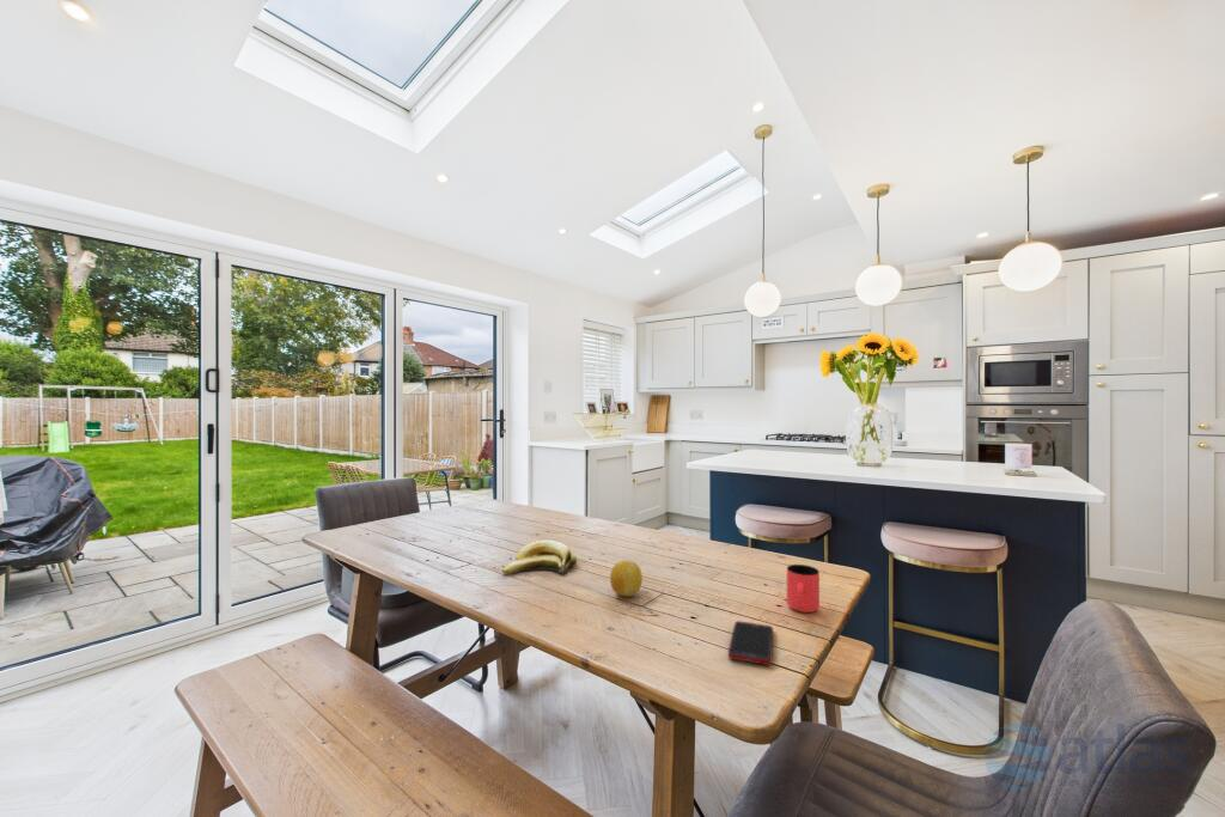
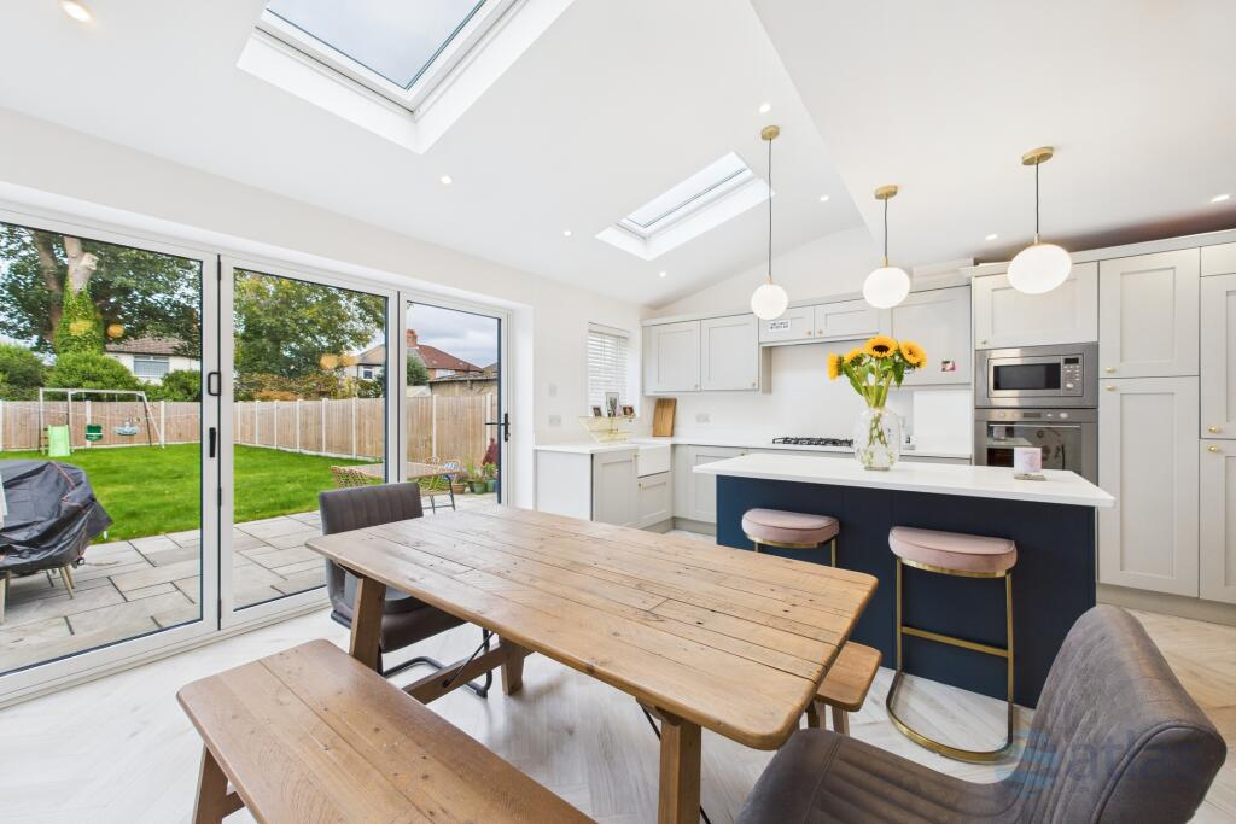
- fruit (626, 578)
- cup (802, 590)
- cell phone (751, 641)
- banana (542, 556)
